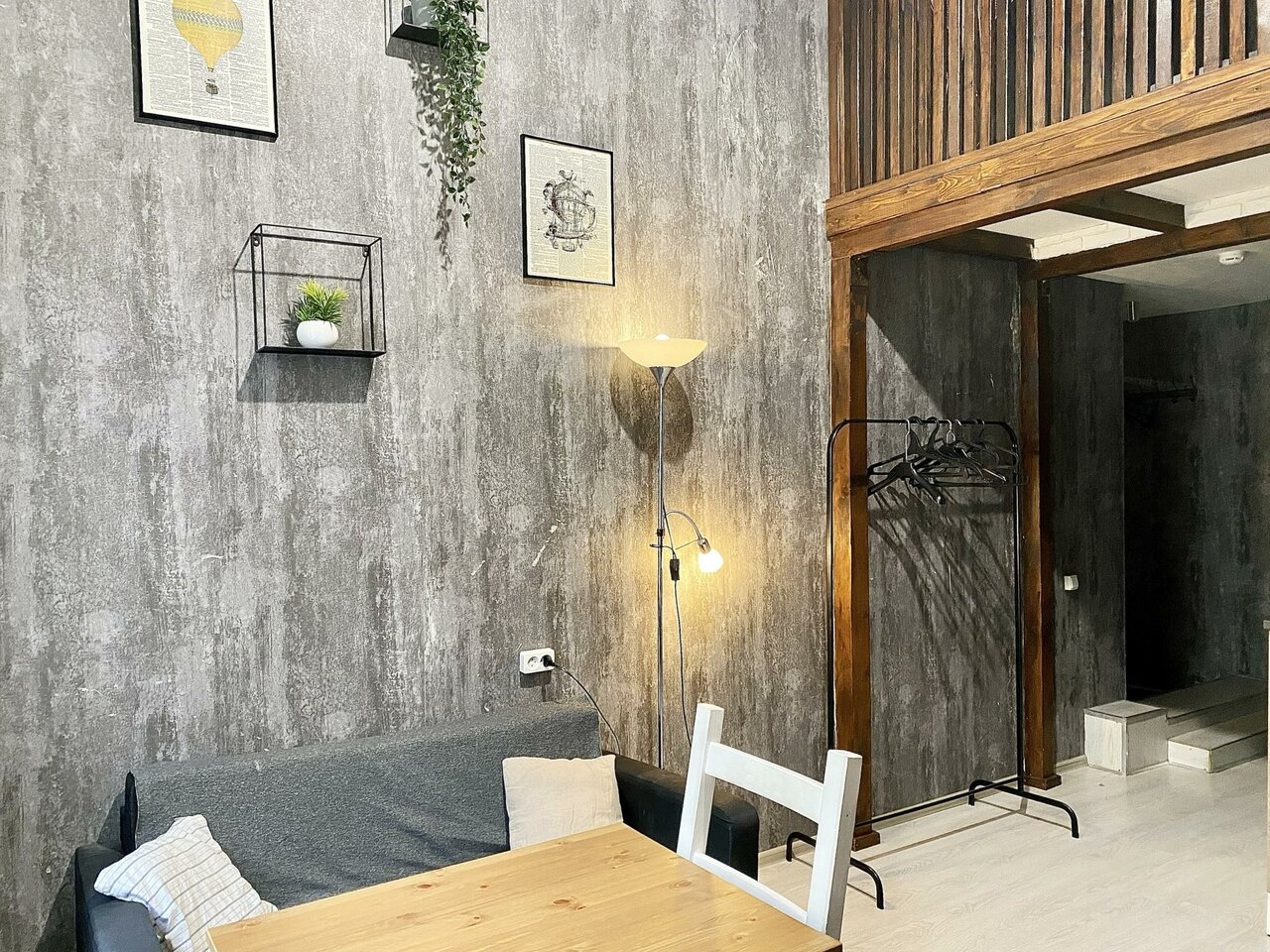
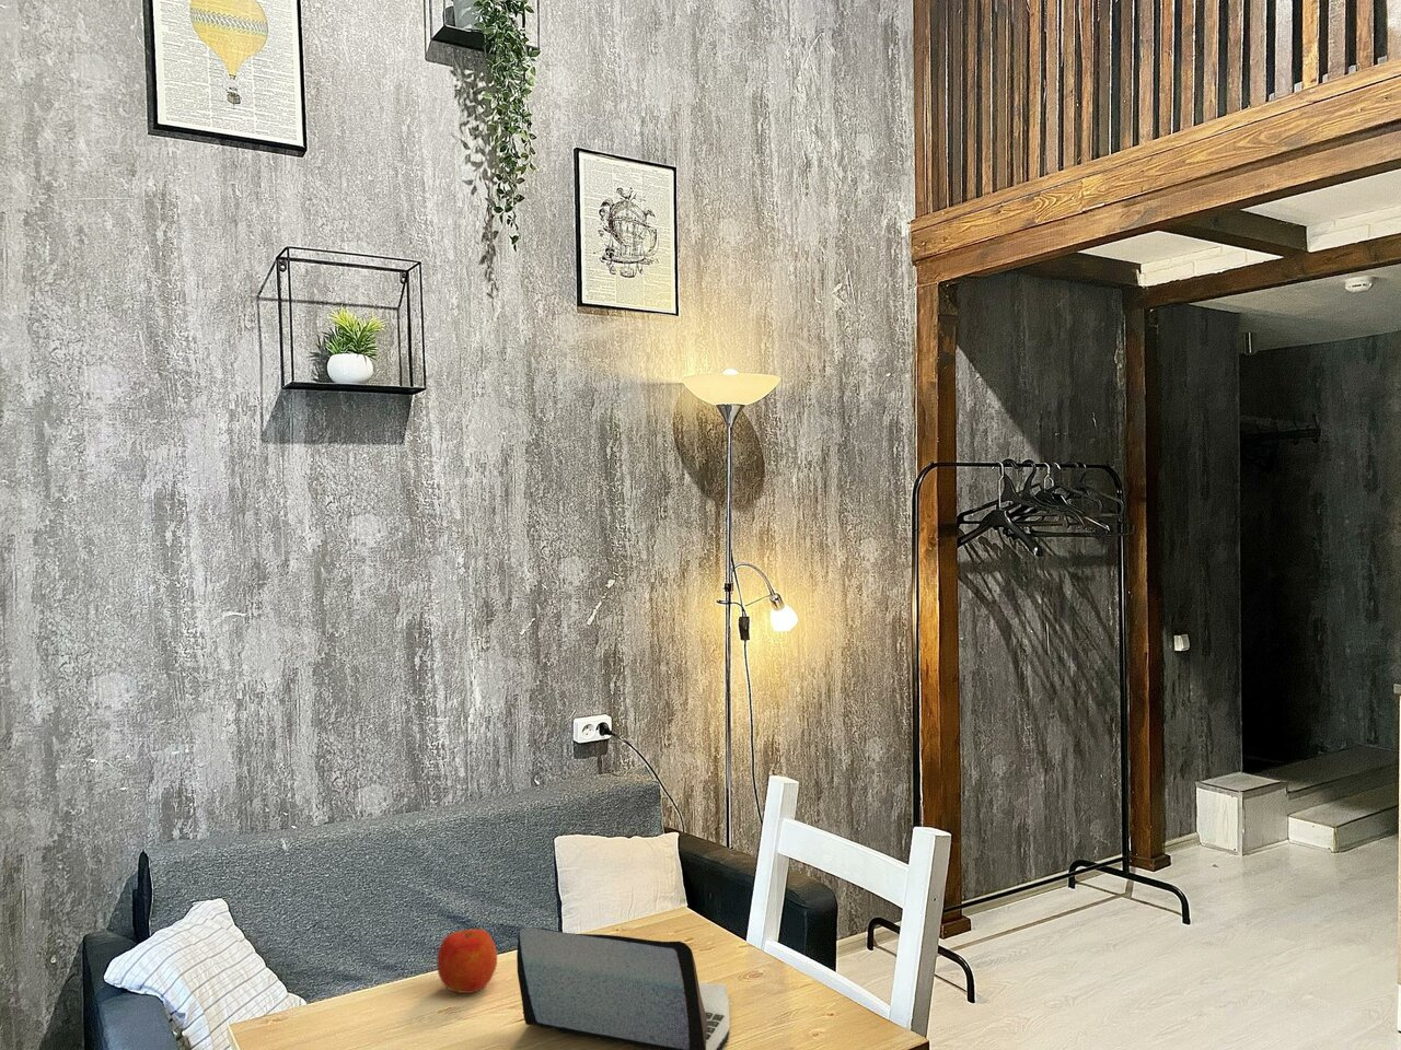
+ apple (467, 956)
+ laptop (625, 962)
